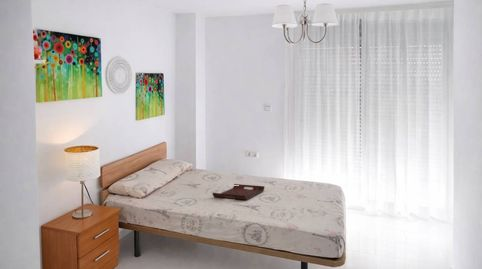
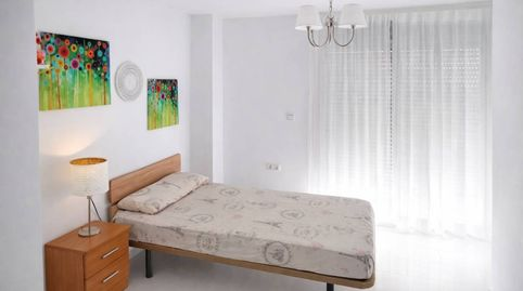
- serving tray (239, 191)
